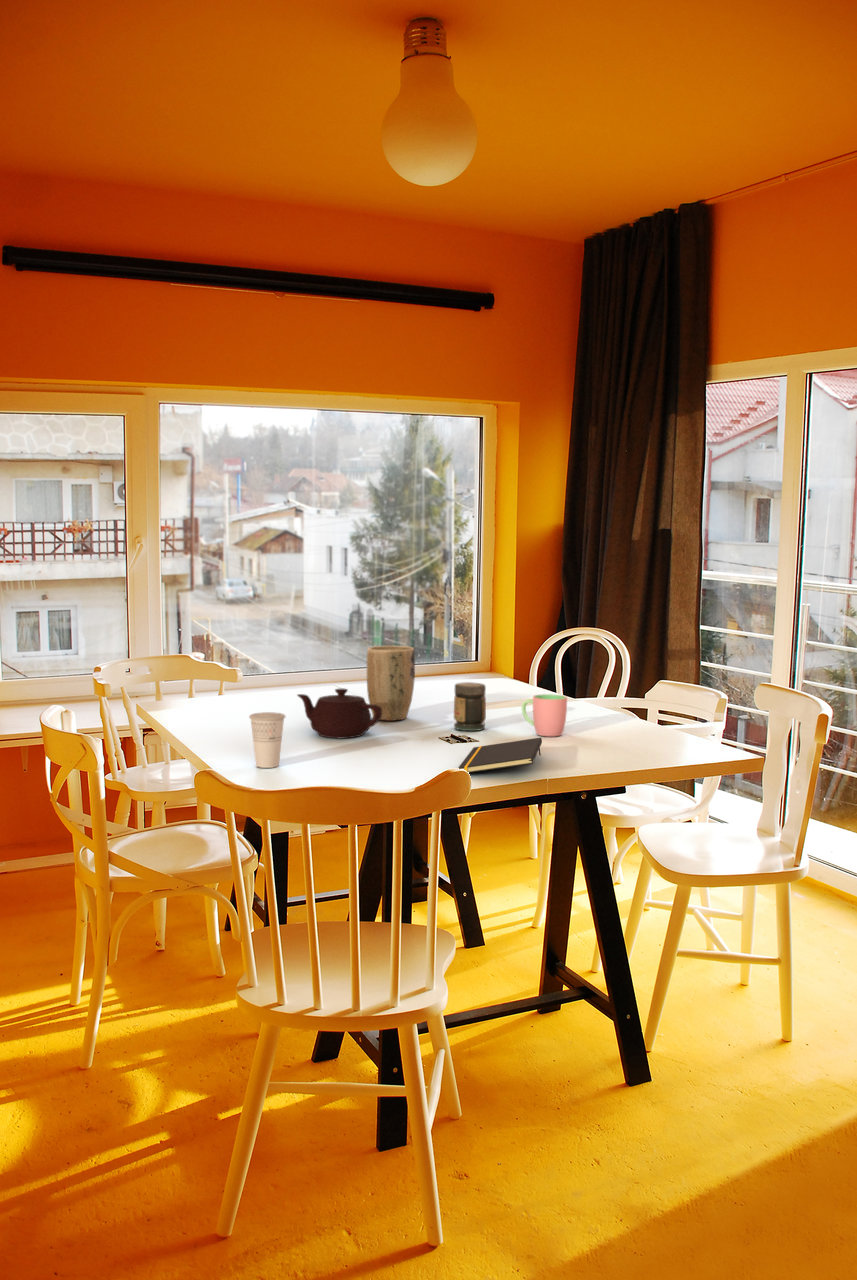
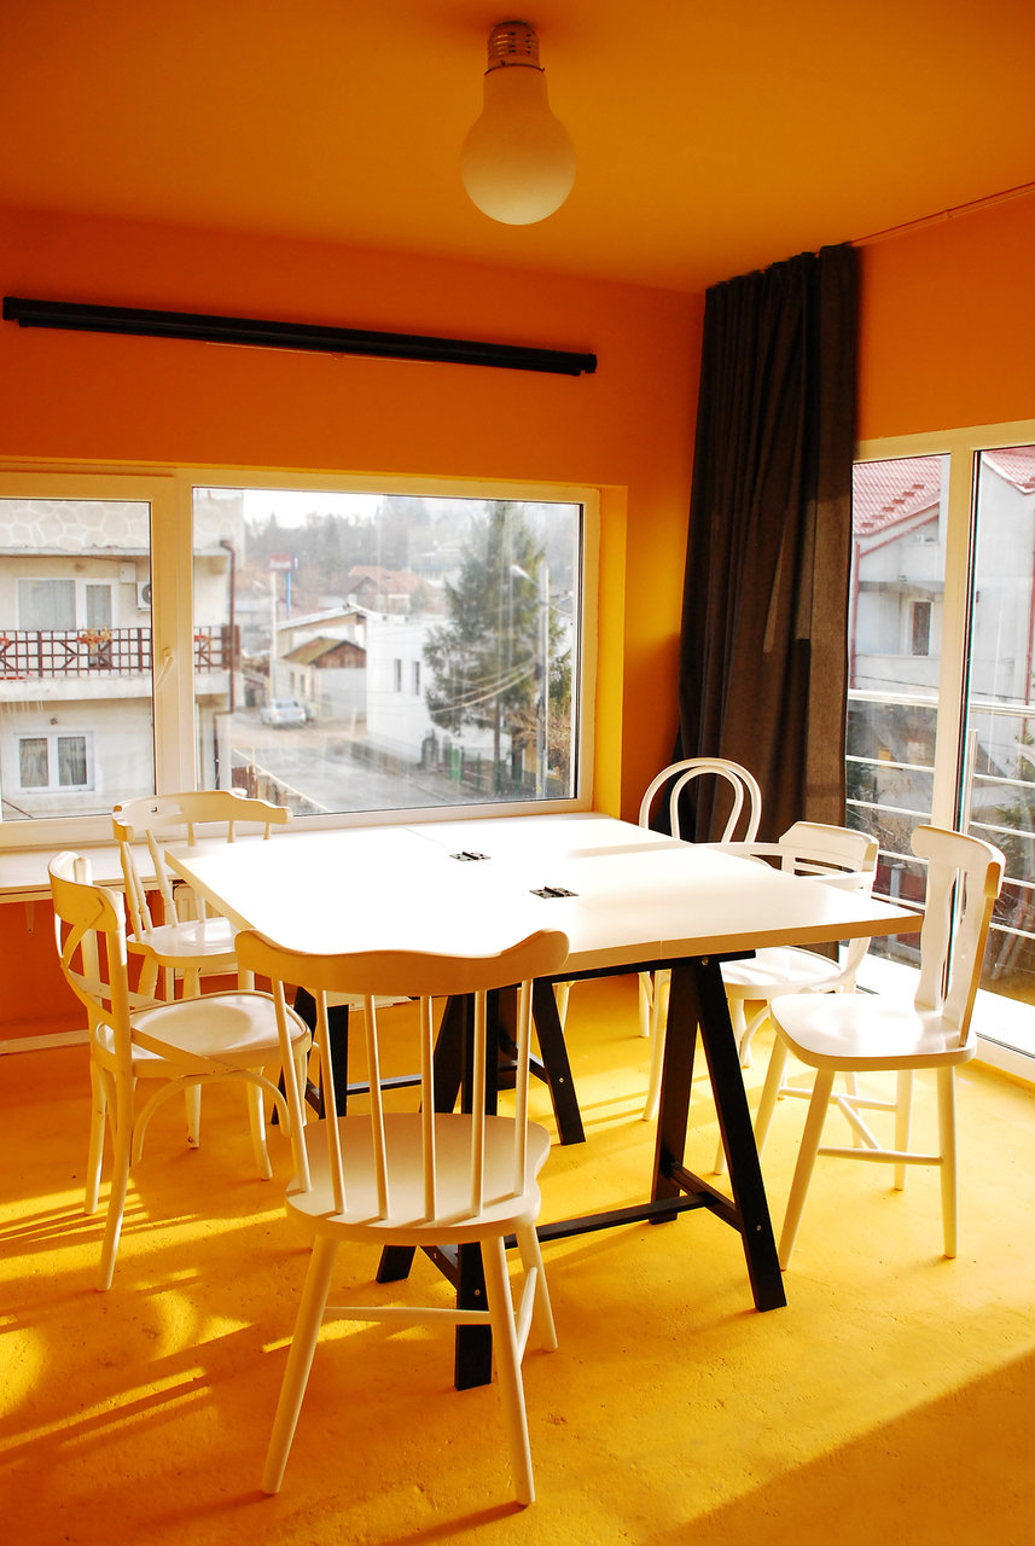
- jar (469, 706)
- plant pot (390, 683)
- notepad (501, 755)
- teapot (338, 711)
- cup (543, 715)
- cup (267, 739)
